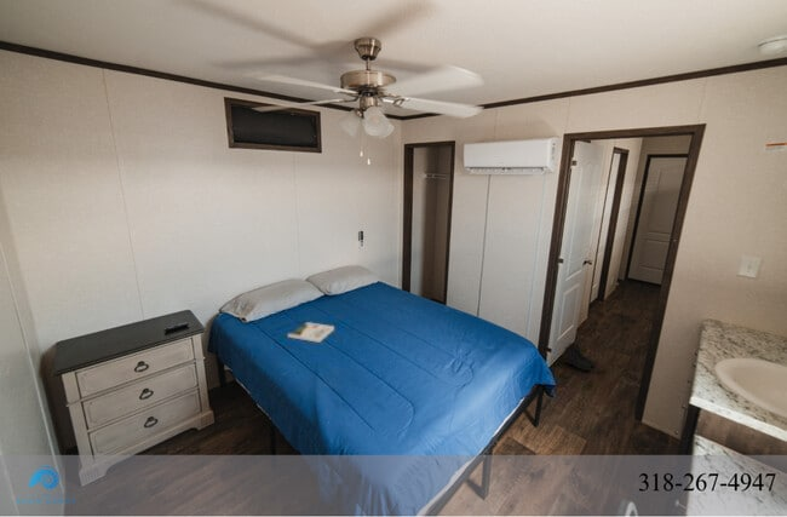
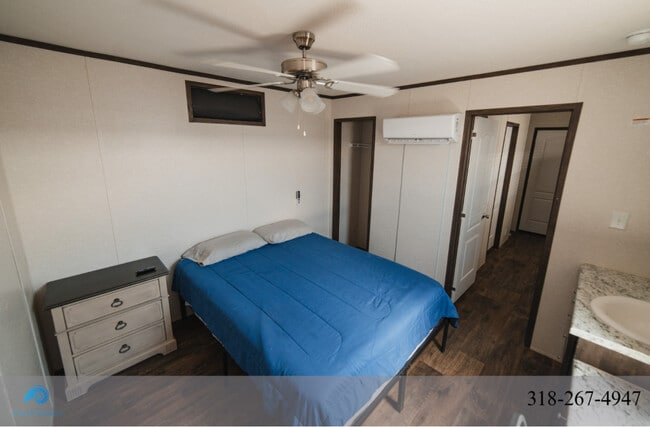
- book (311, 331)
- boots (579, 355)
